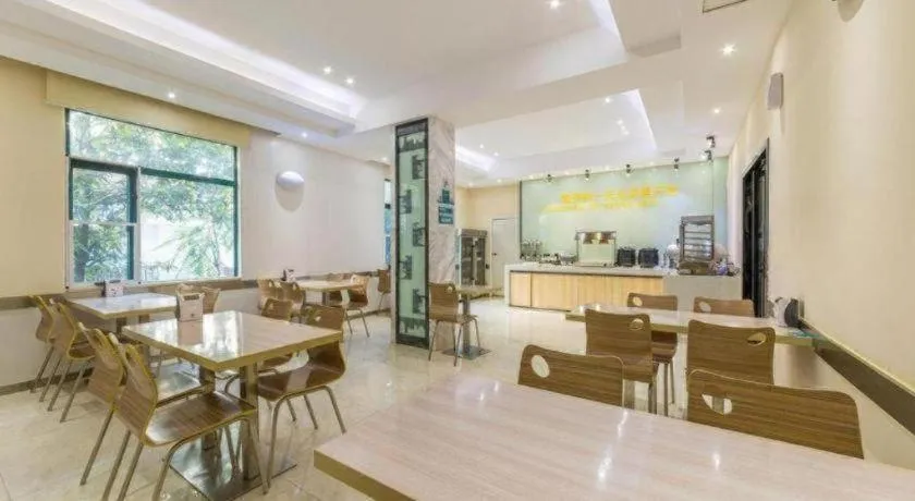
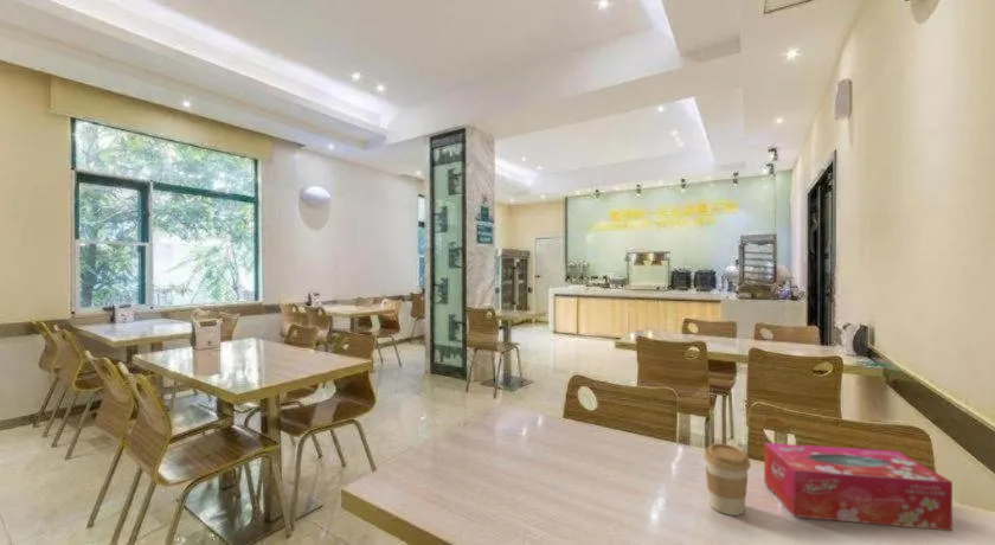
+ coffee cup (726, 477)
+ tissue box (848, 482)
